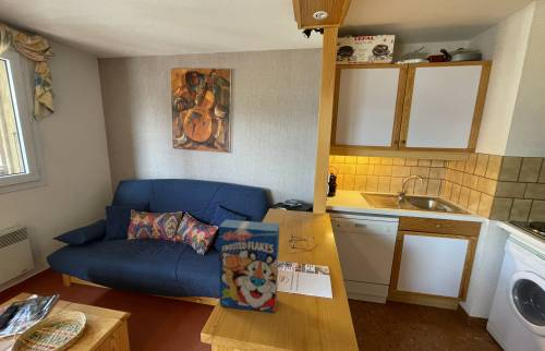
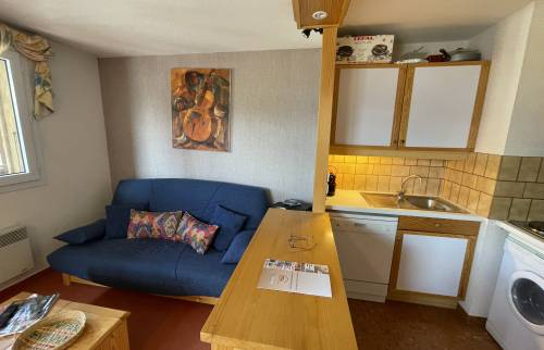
- cereal box (249, 265)
